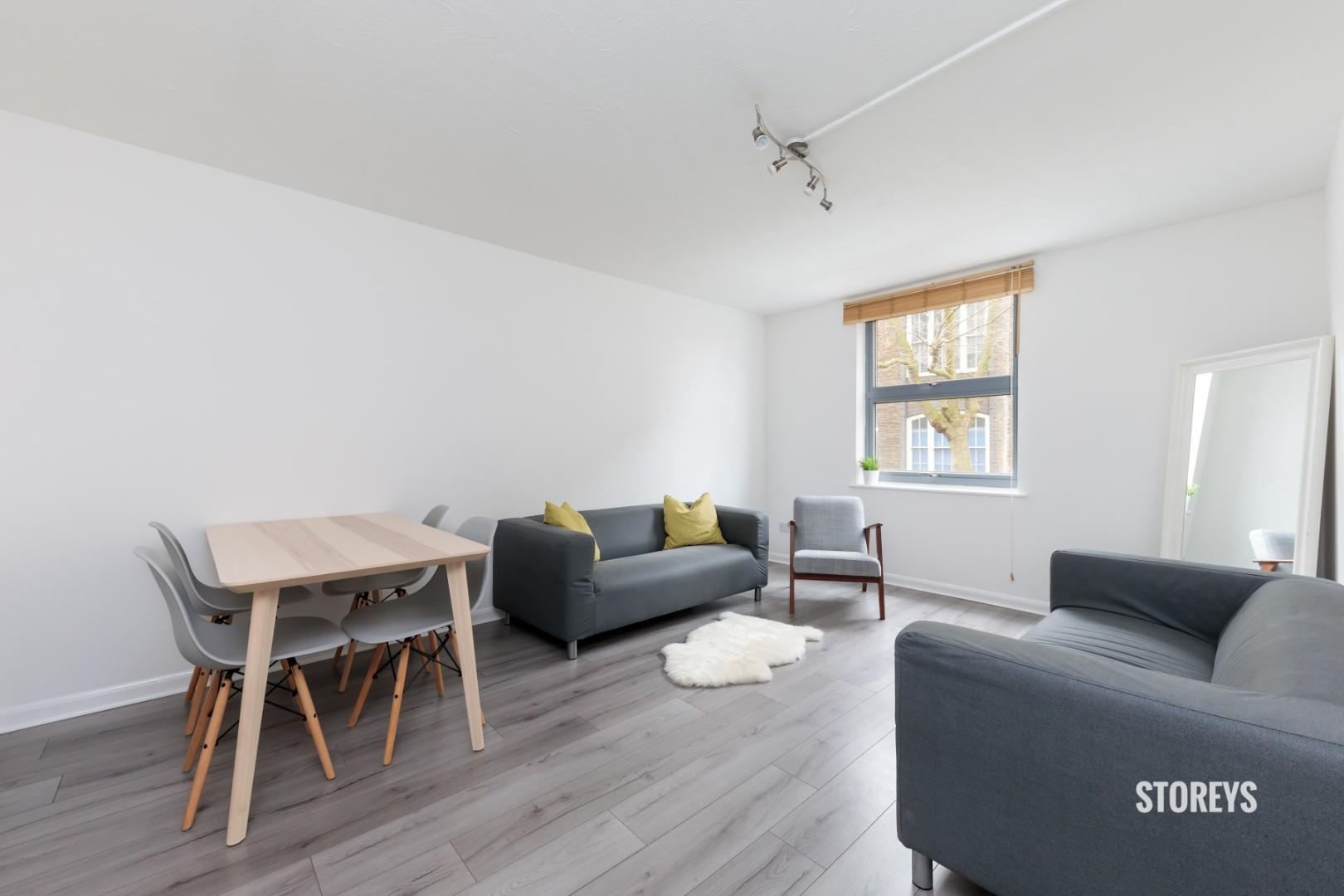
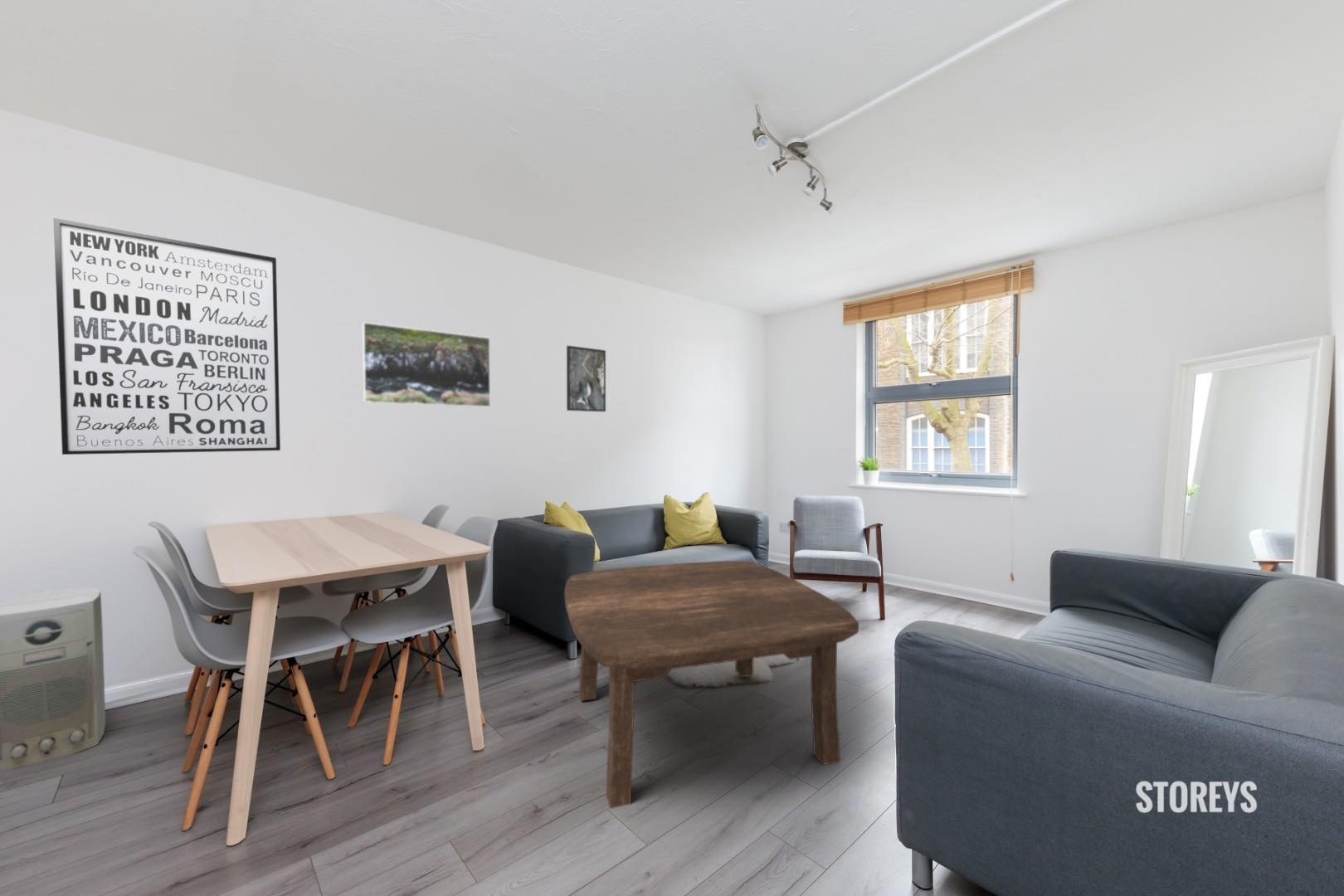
+ coffee table (694, 660)
+ wall art (179, 347)
+ air purifier (51, 670)
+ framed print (431, 368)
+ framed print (587, 379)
